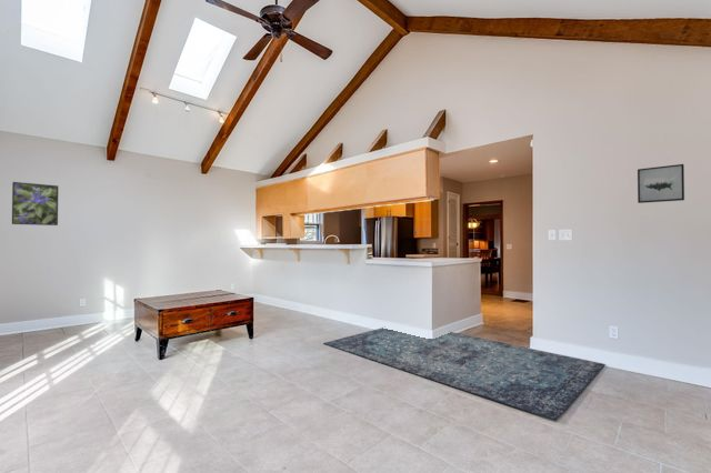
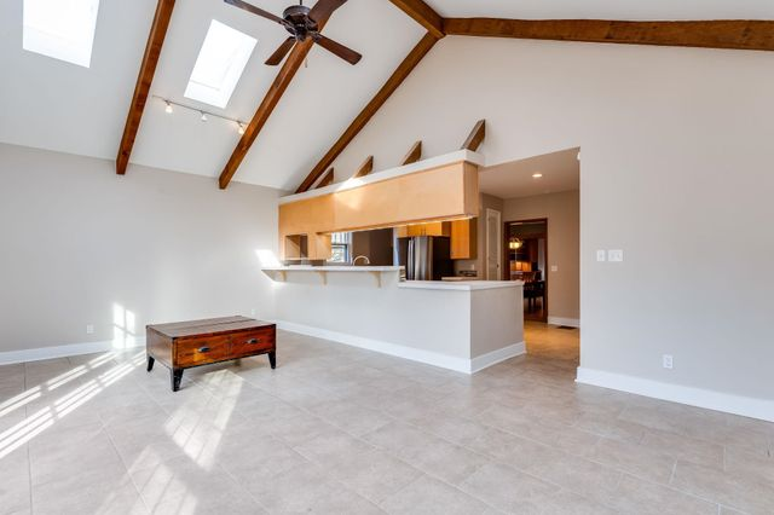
- rug (451, 352)
- wall art (660, 183)
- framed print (36, 204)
